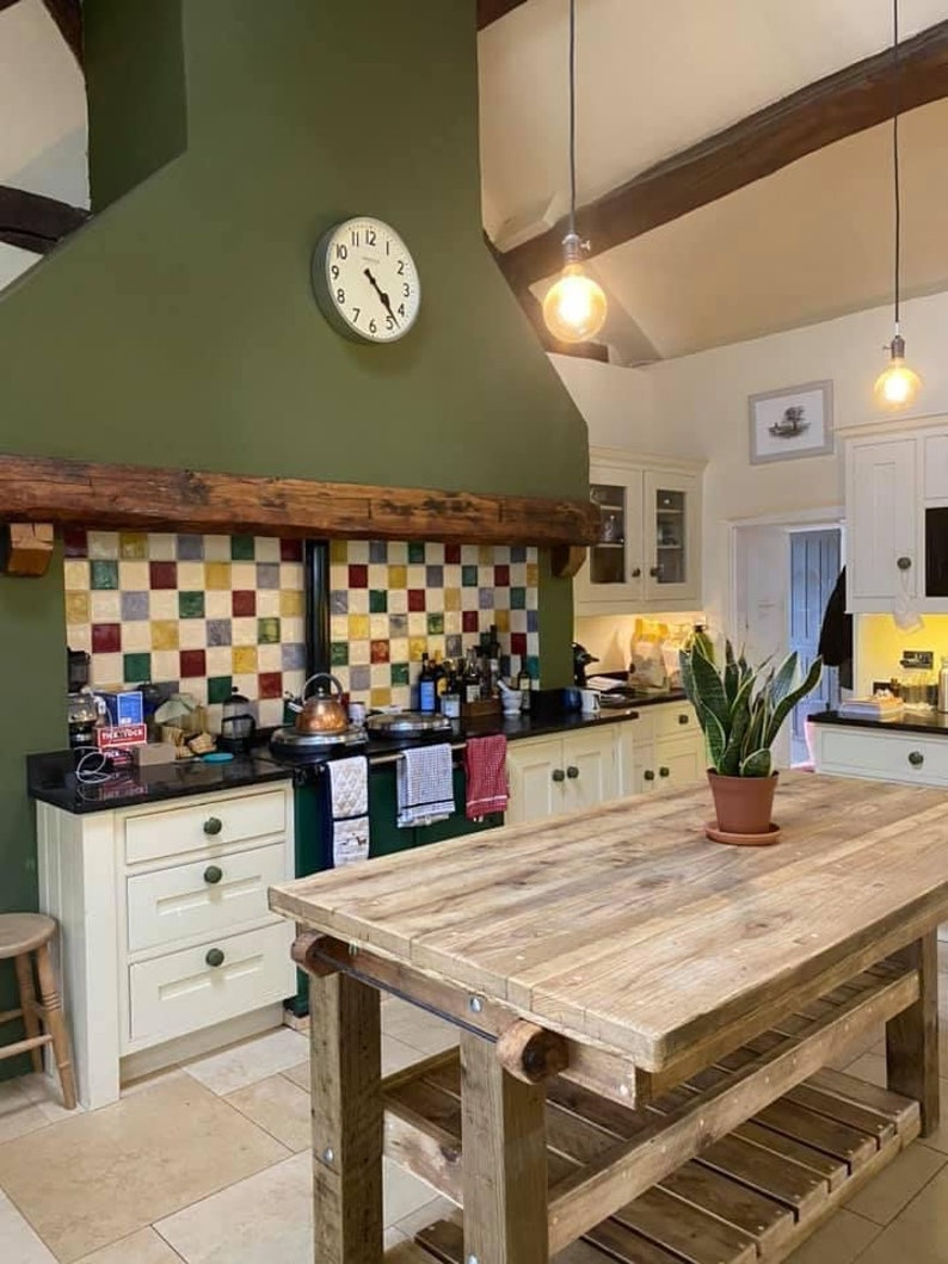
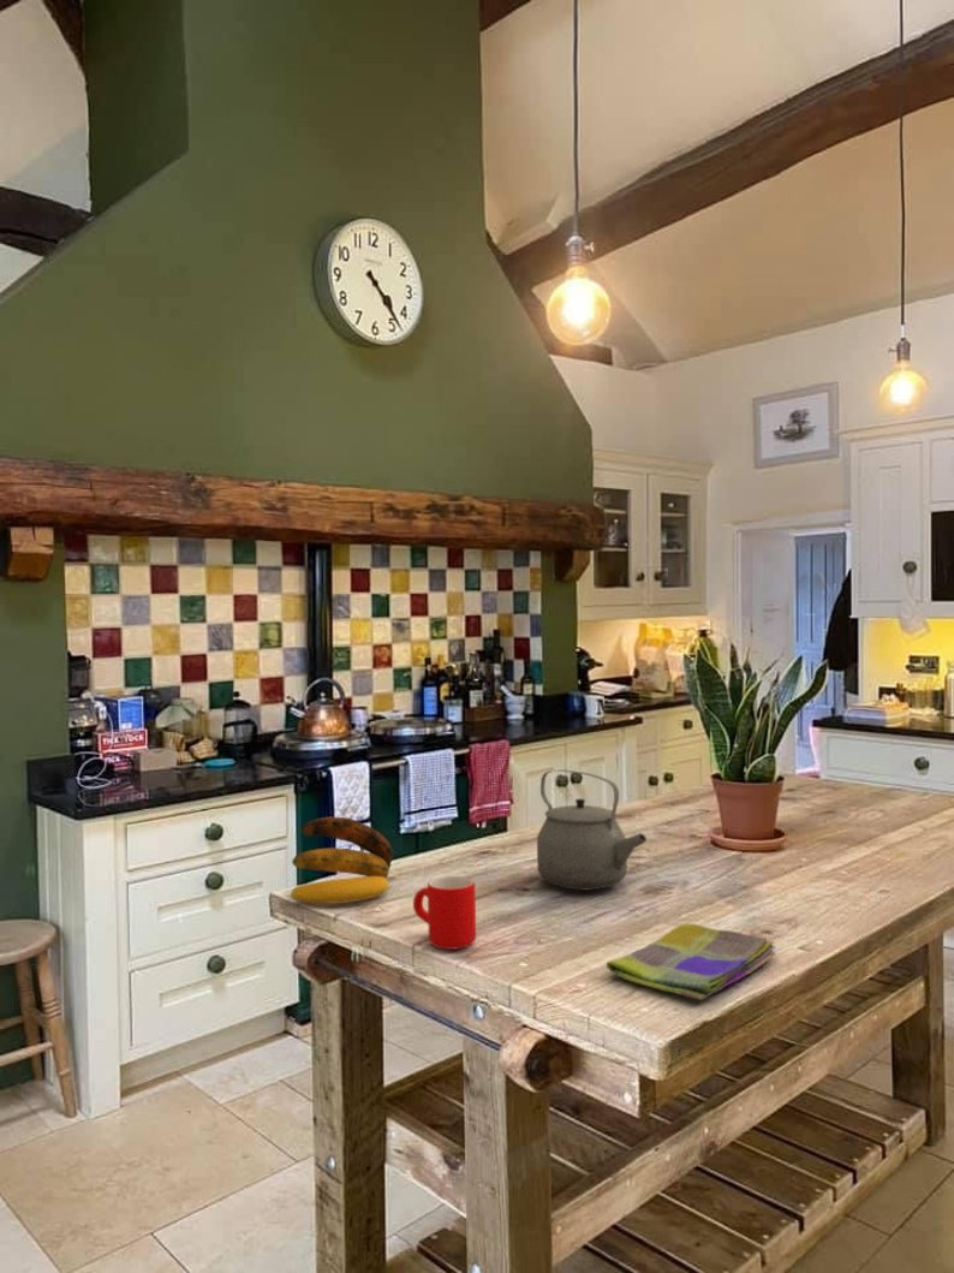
+ banana (340, 856)
+ tea kettle (591, 829)
+ mug (441, 910)
+ dish towel (692, 956)
